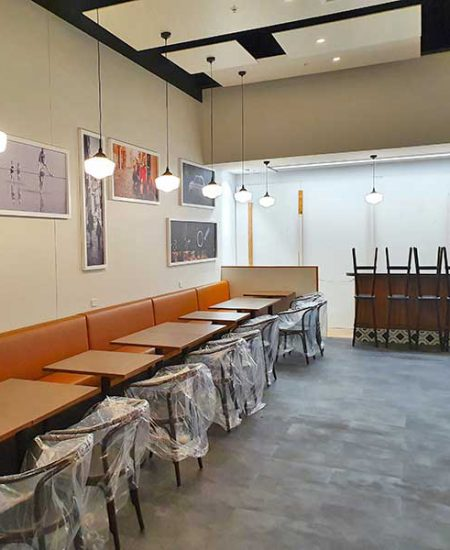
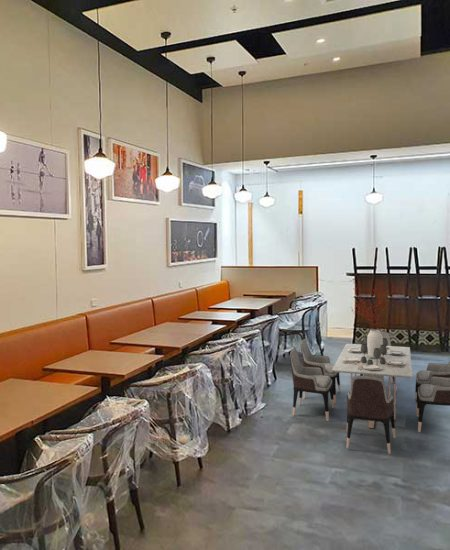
+ dining table (374, 341)
